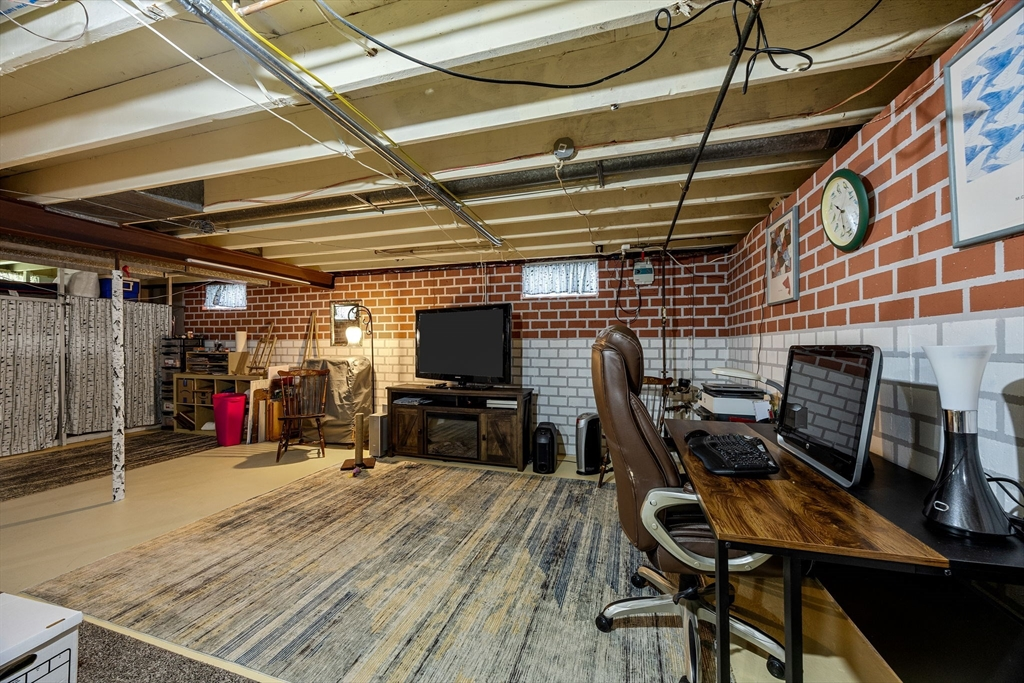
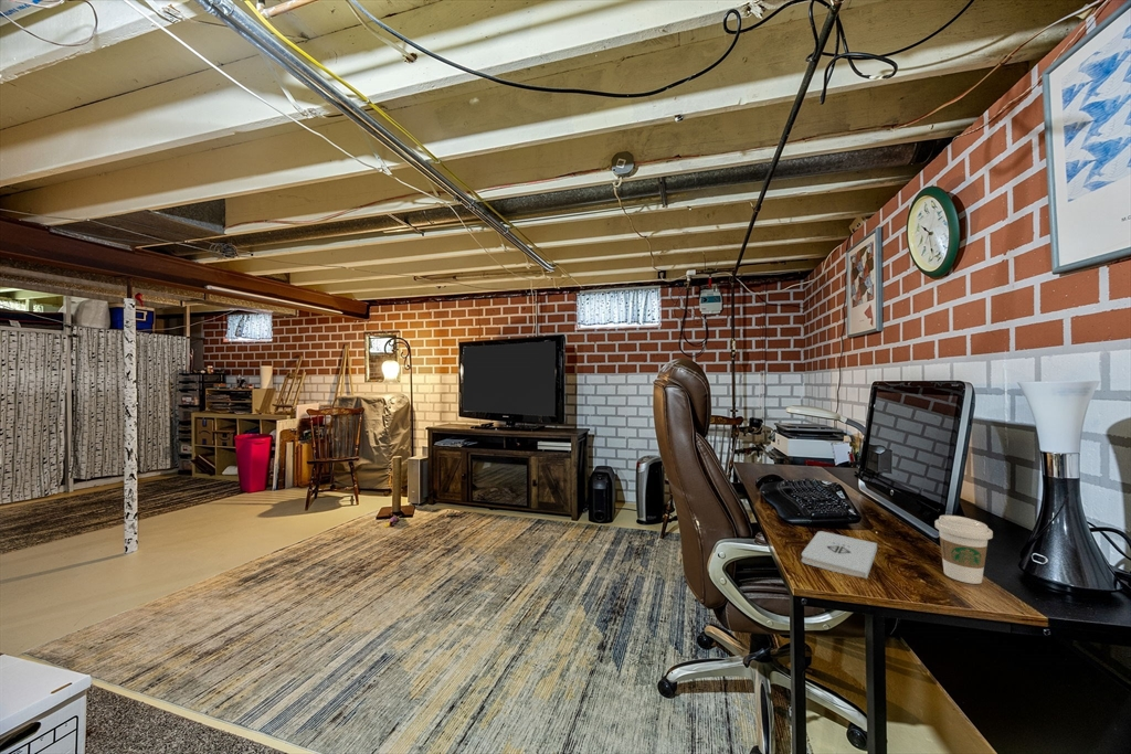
+ notepad (839, 552)
+ coffee cup (962, 549)
